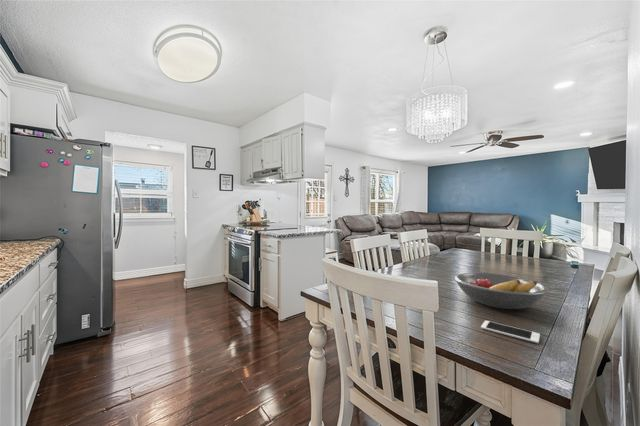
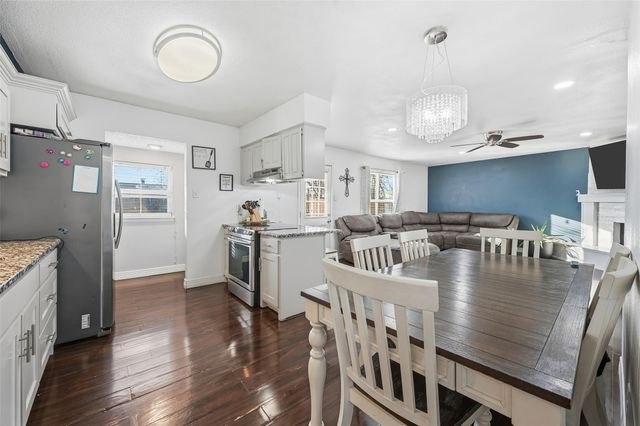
- cell phone (509, 330)
- fruit bowl (497, 289)
